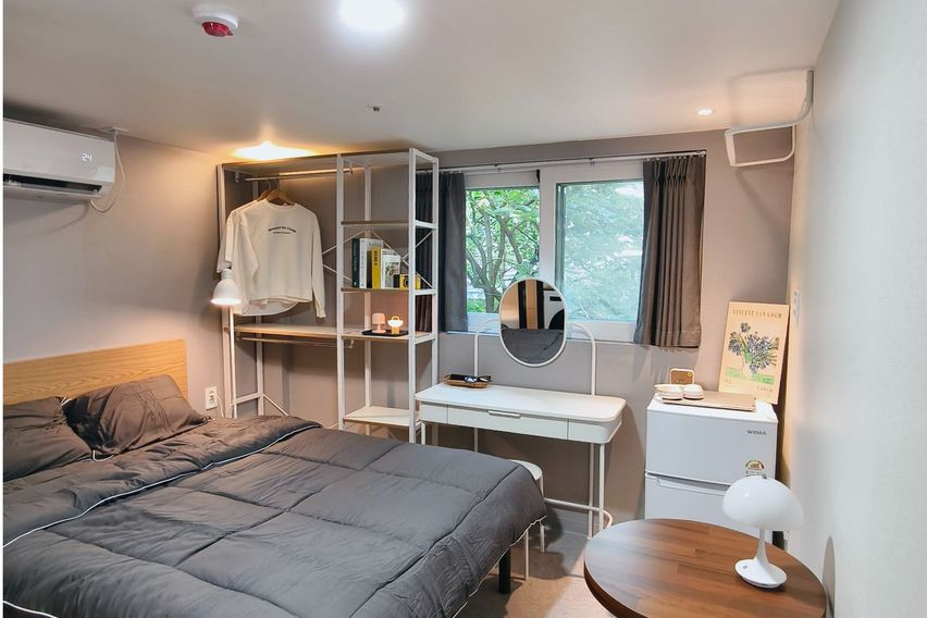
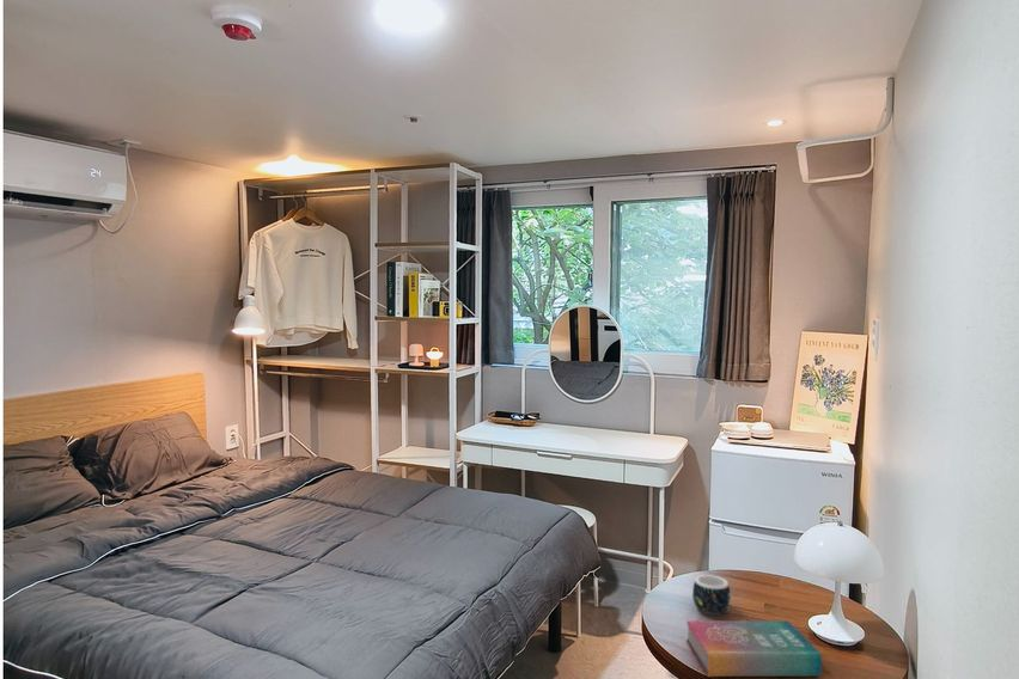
+ book (750, 647)
+ mug (709, 592)
